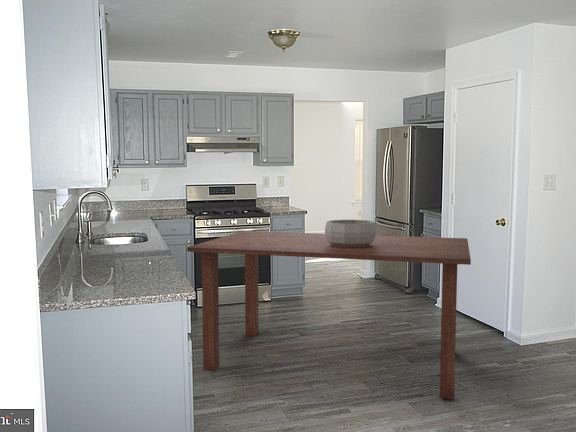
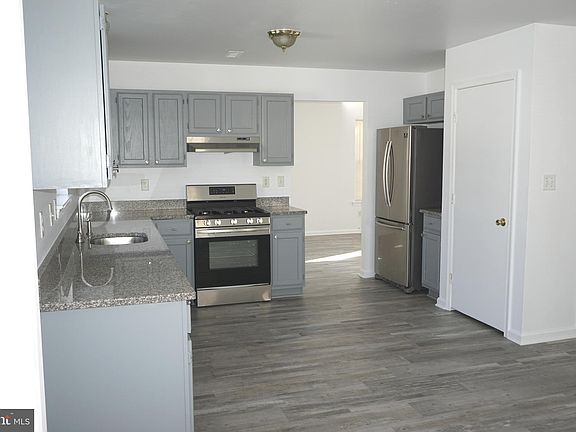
- decorative bowl (350, 233)
- dining table (338, 258)
